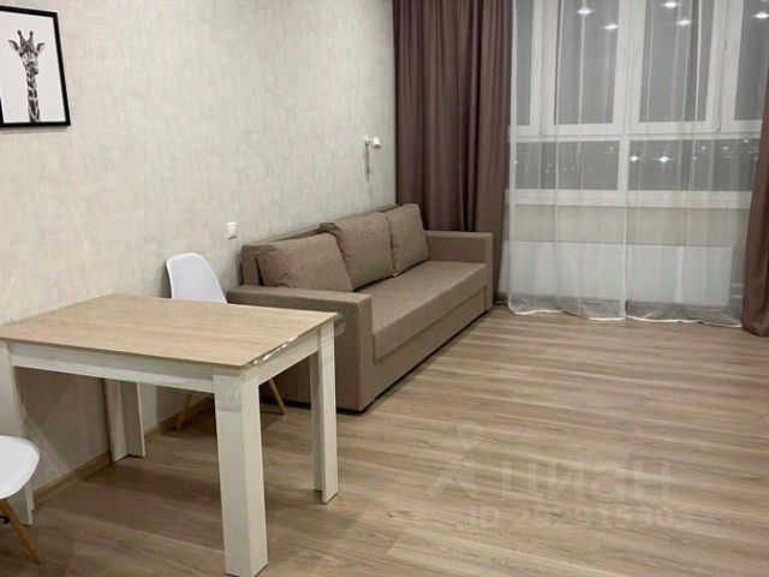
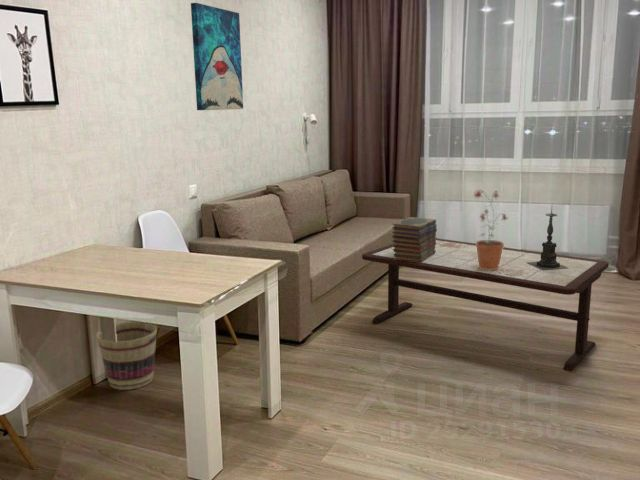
+ candle holder (549, 235)
+ basket (129, 355)
+ book stack (414, 238)
+ coffee table (479, 296)
+ wall art (218, 59)
+ potted plant (490, 229)
